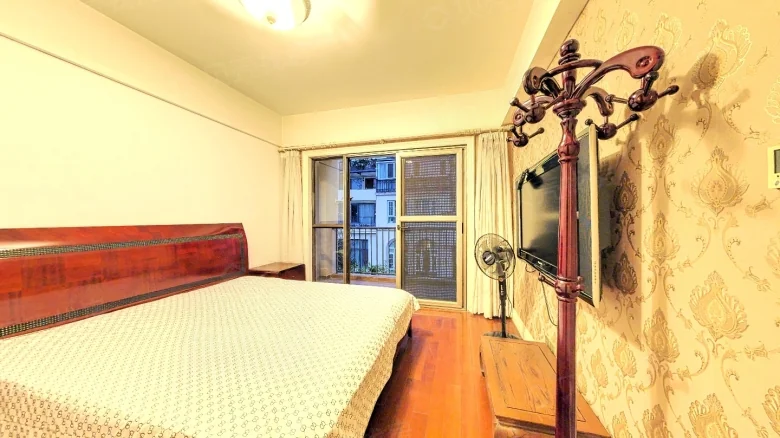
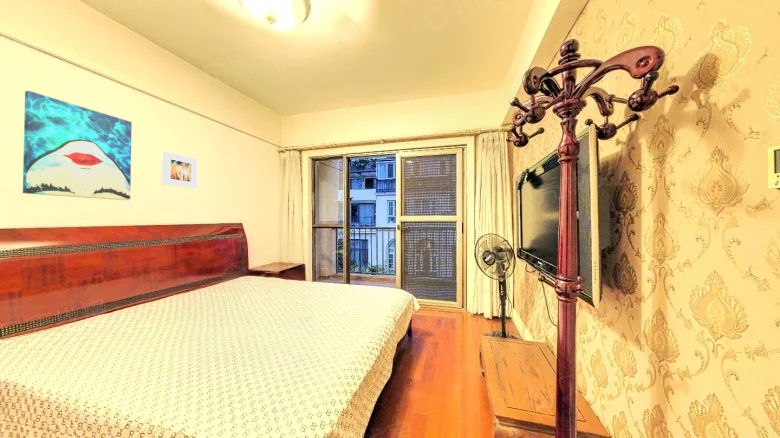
+ wall art (84, 152)
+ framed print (180, 171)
